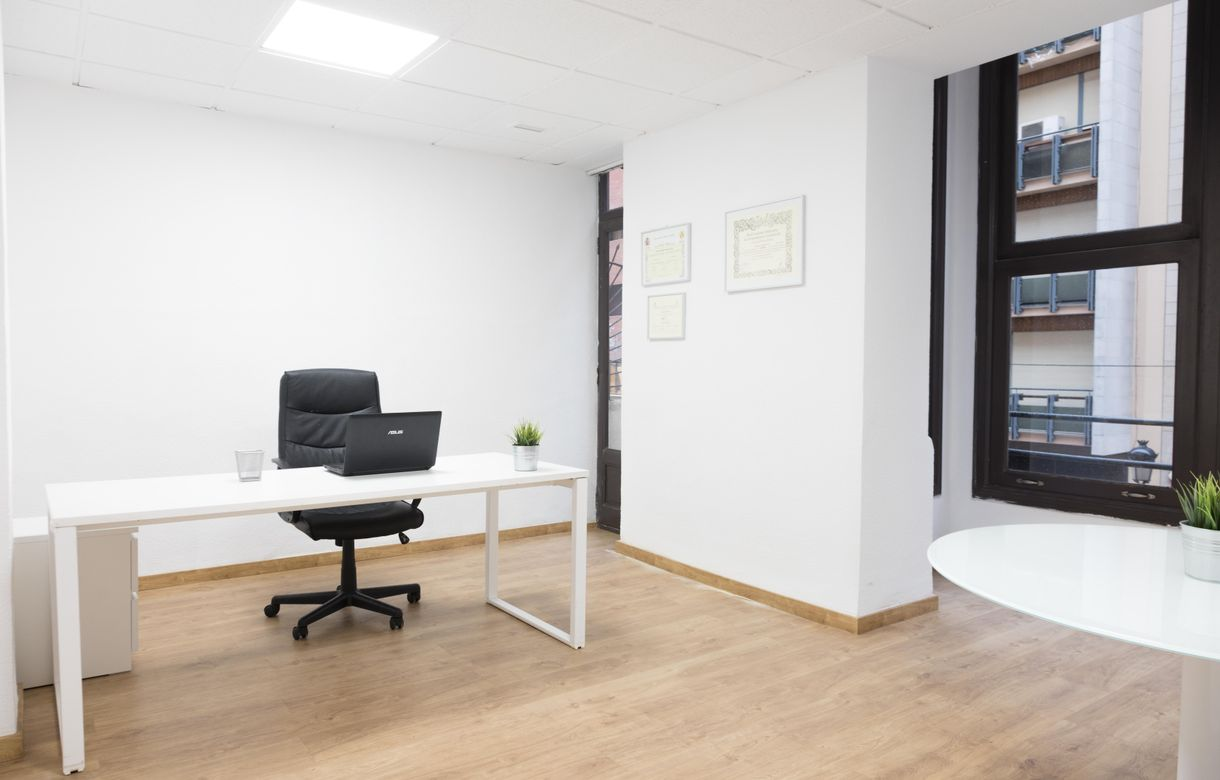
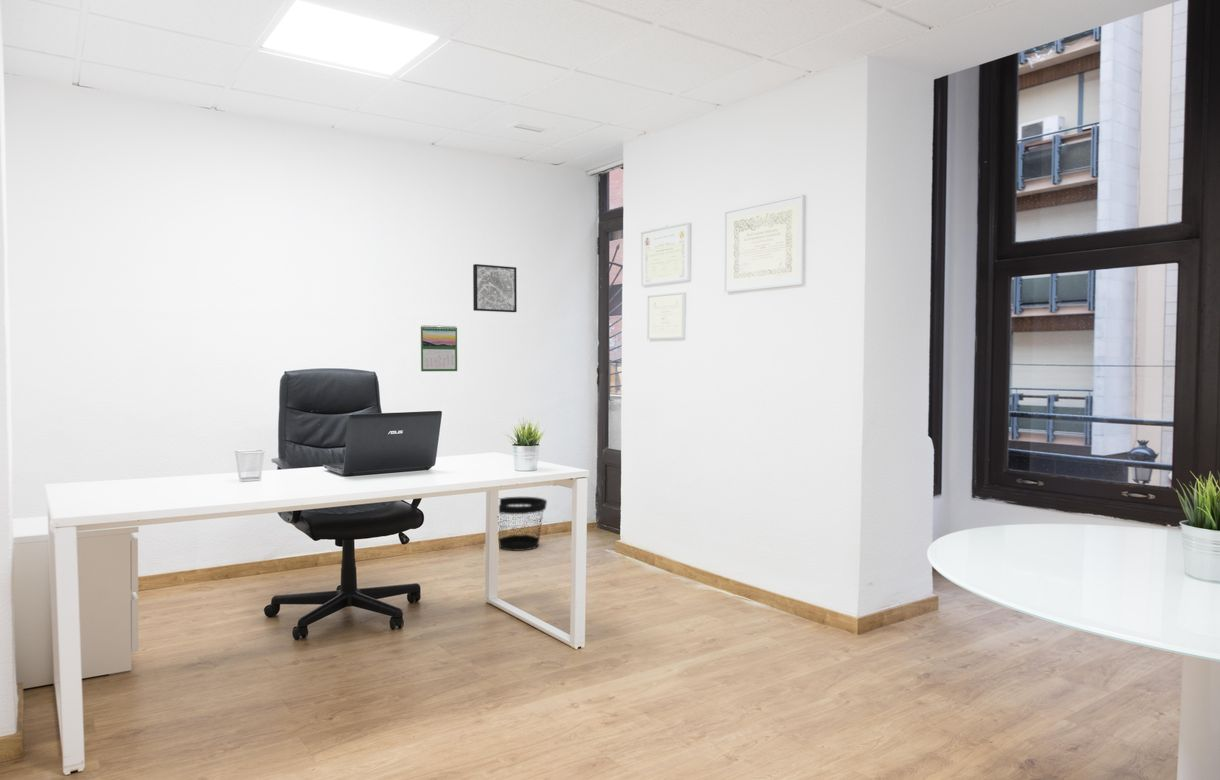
+ calendar (439, 348)
+ wastebasket (519, 524)
+ wall art (495, 288)
